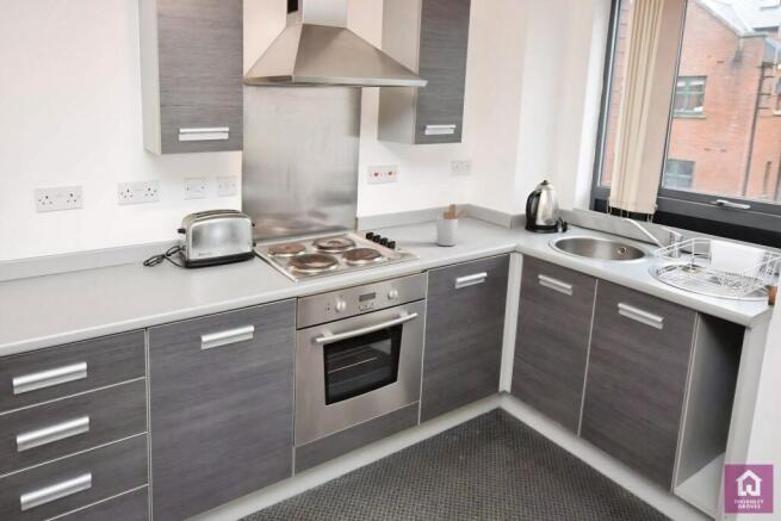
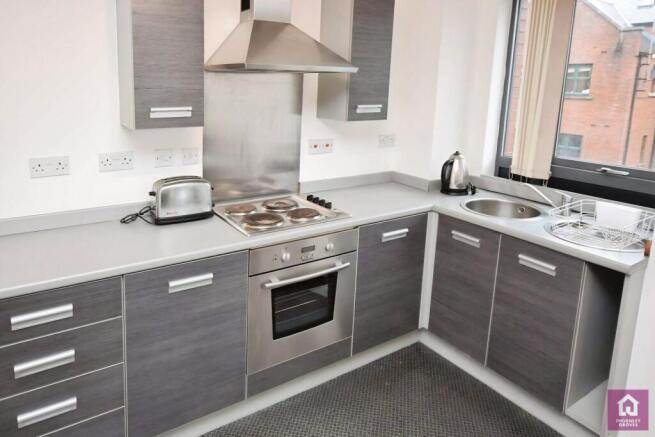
- utensil holder (452, 224)
